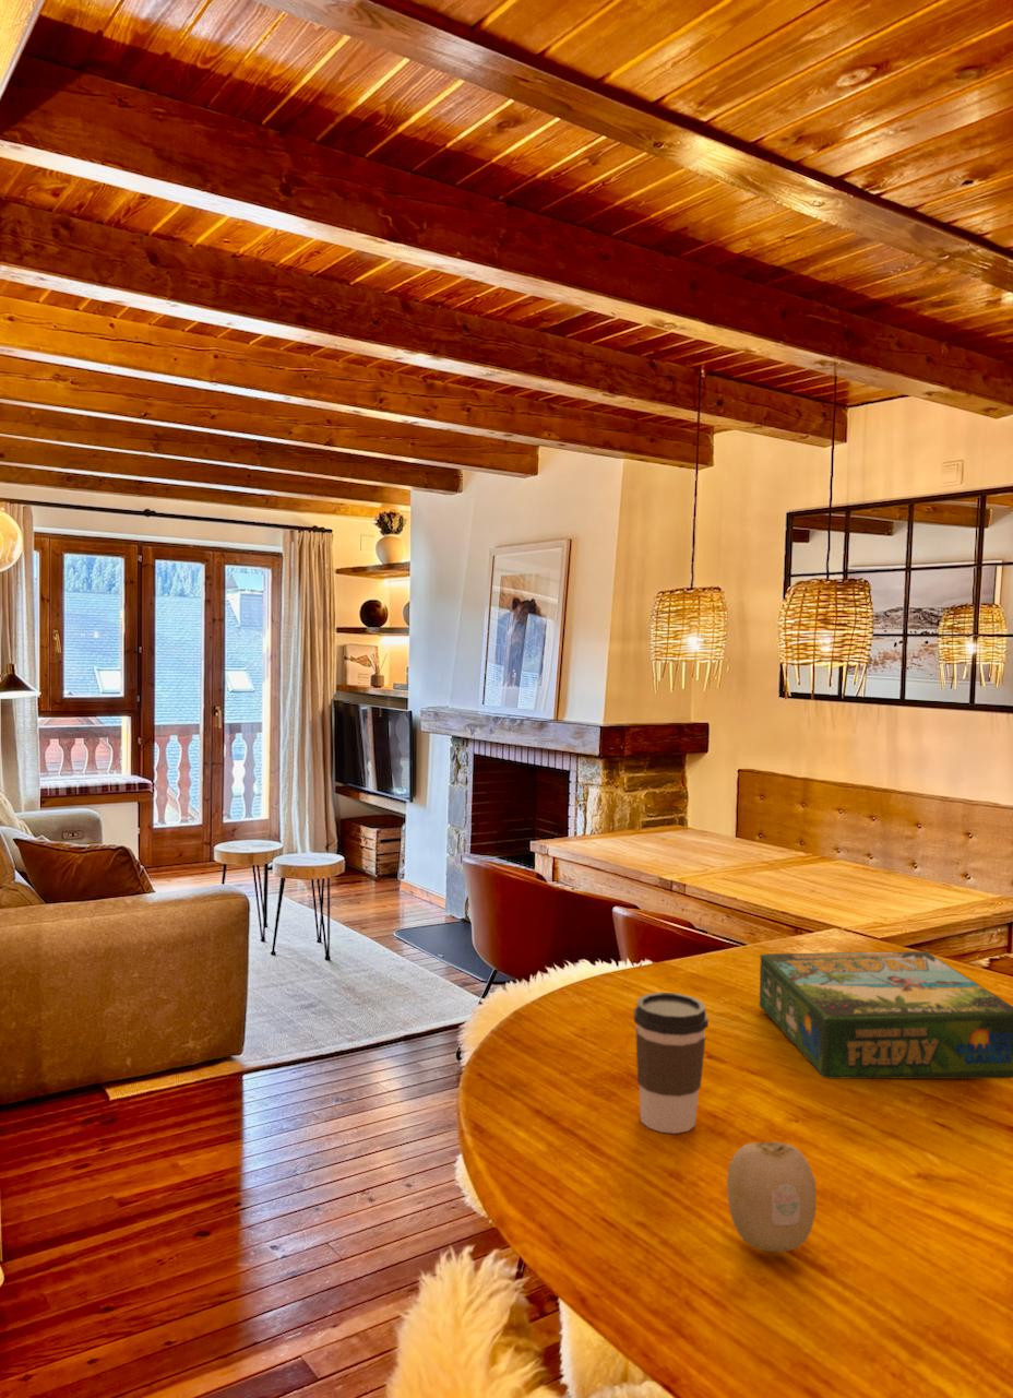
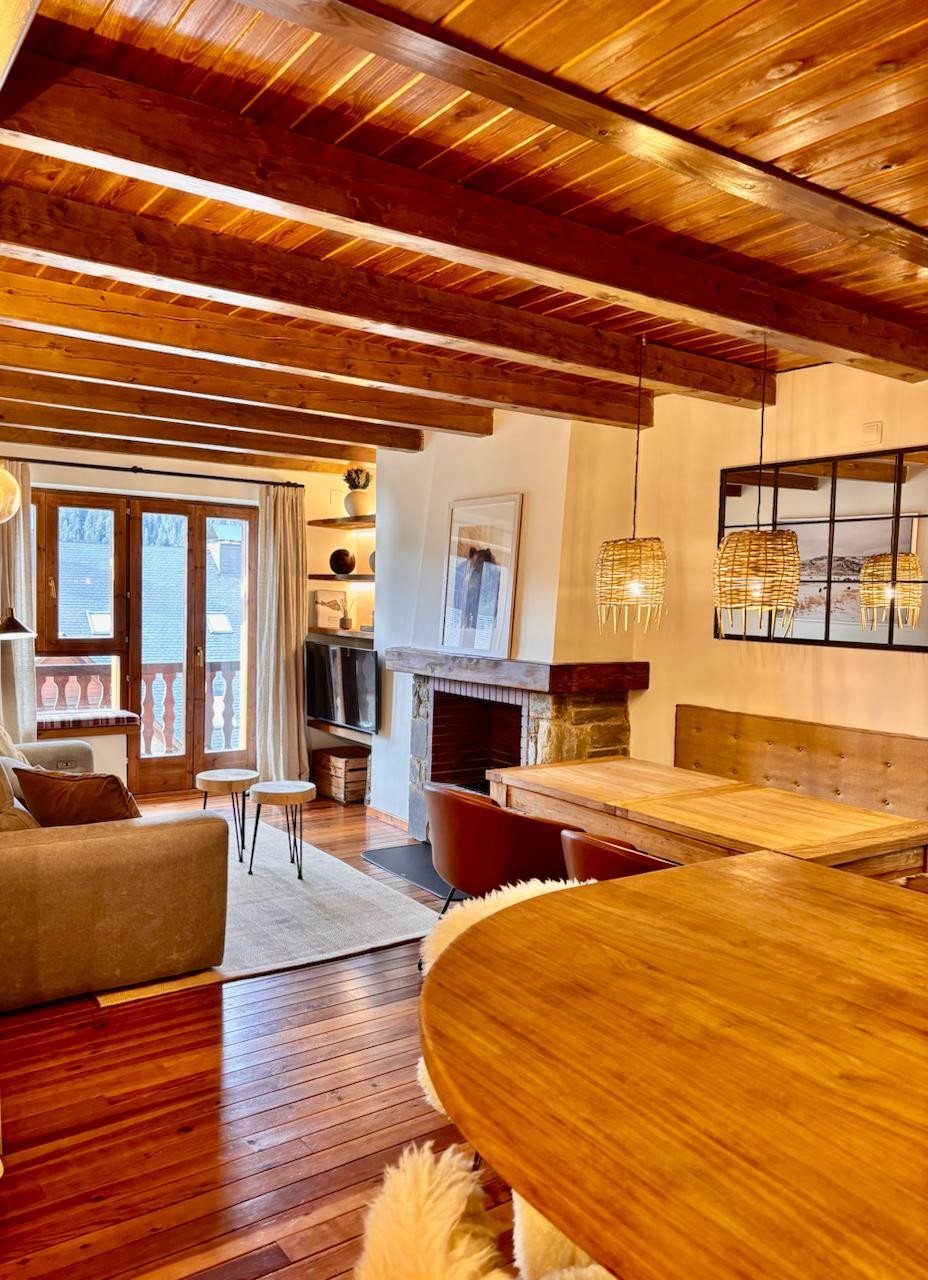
- fruit (771, 1195)
- board game (880, 1009)
- coffee cup (669, 1062)
